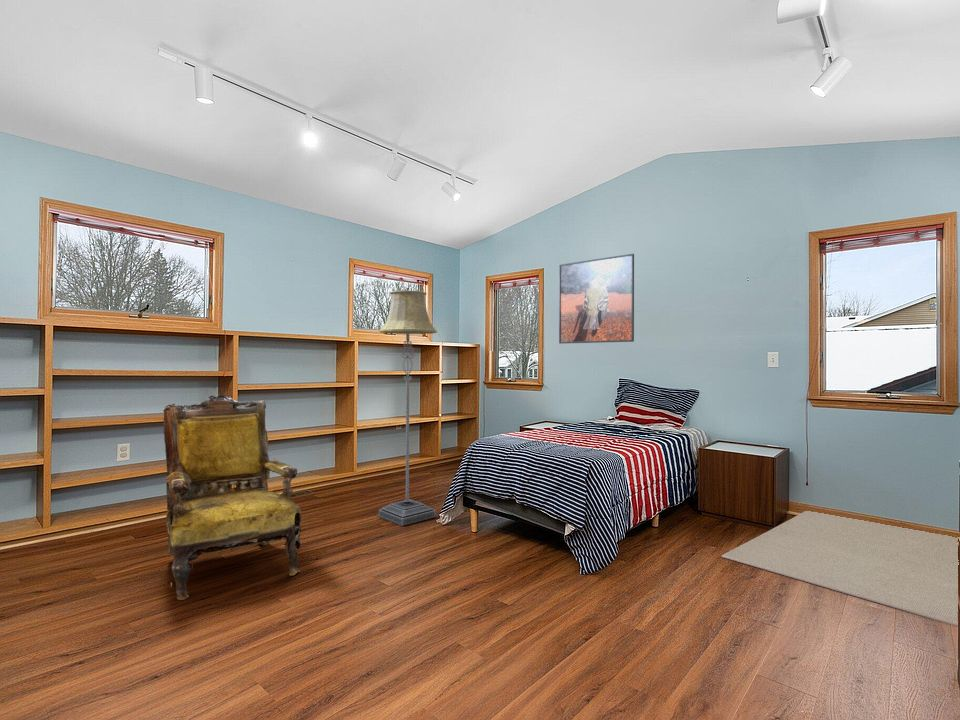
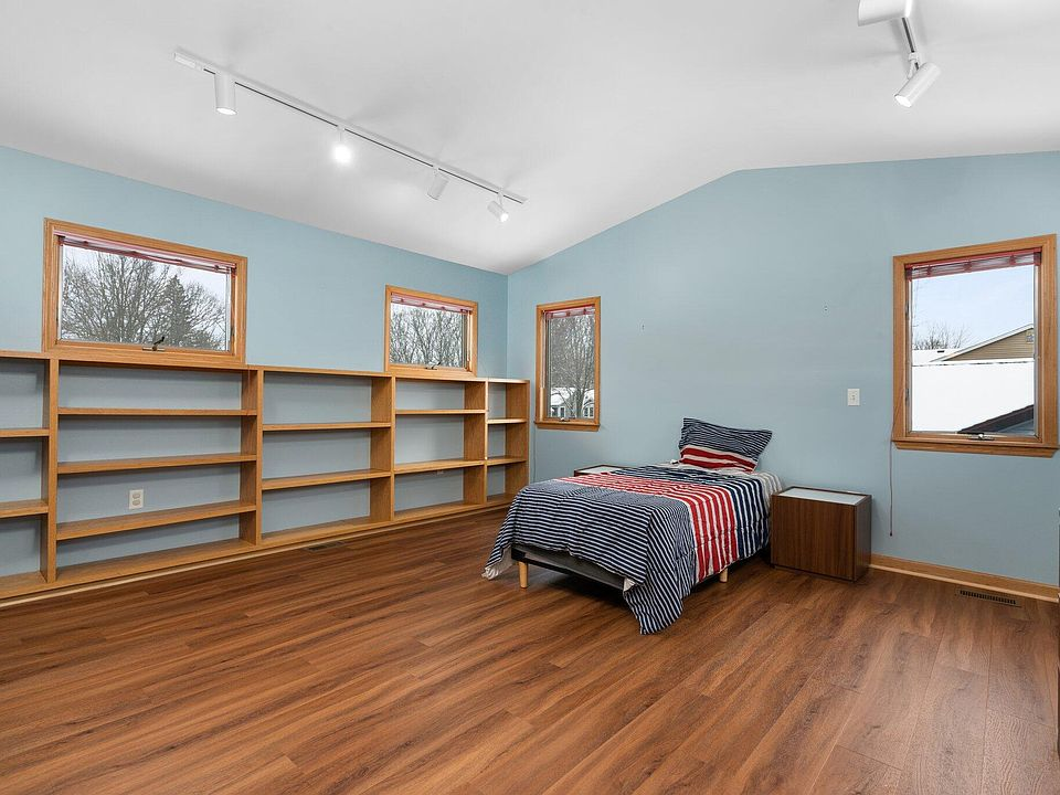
- rug (874, 548)
- floor lamp (407, 404)
- armchair (224, 481)
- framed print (594, 301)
